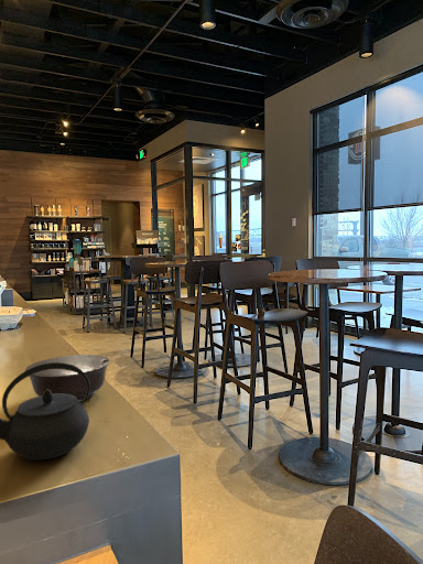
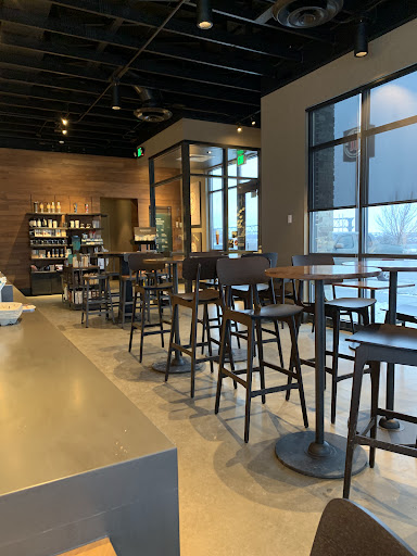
- bowl (68, 379)
- kettle (41, 408)
